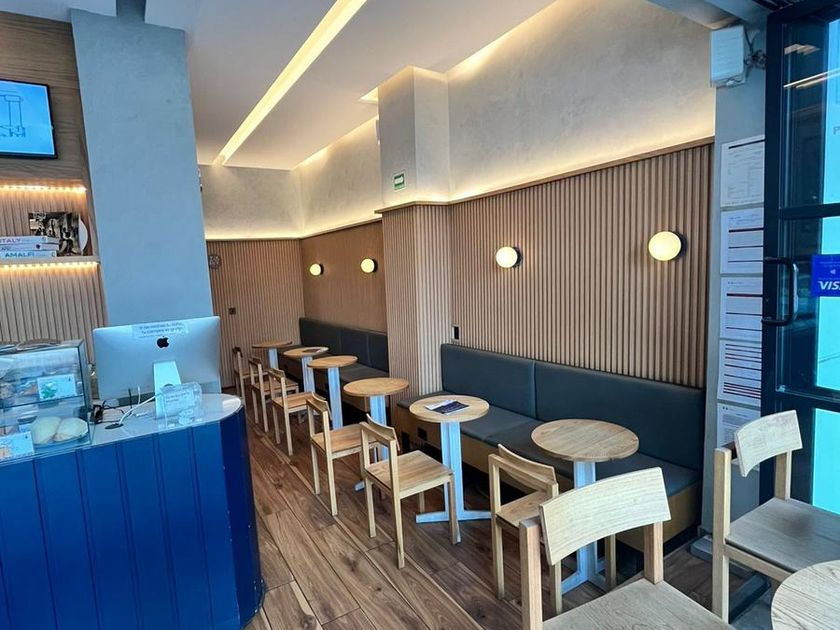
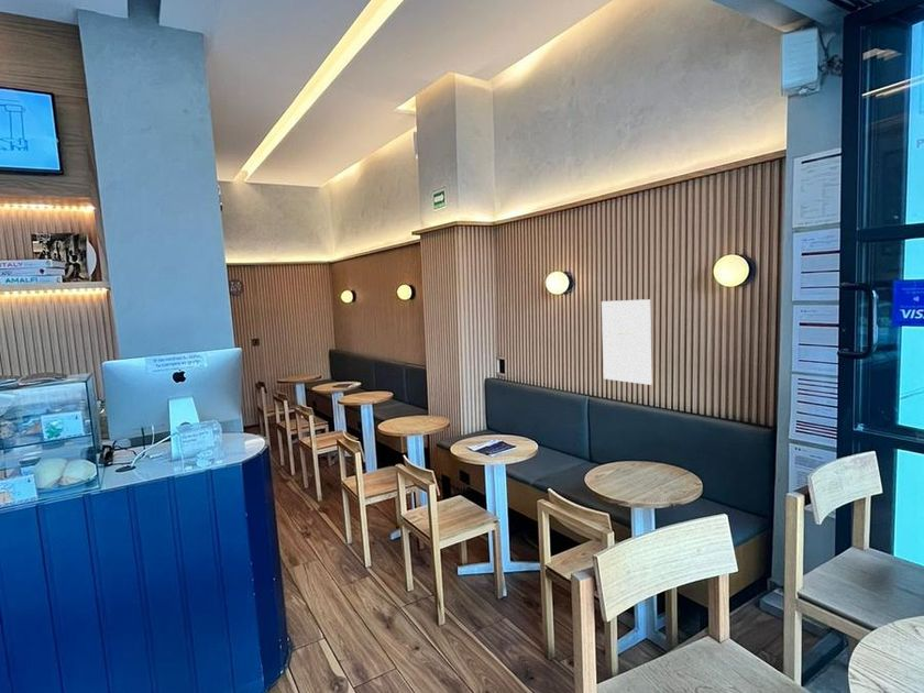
+ wall art (625, 341)
